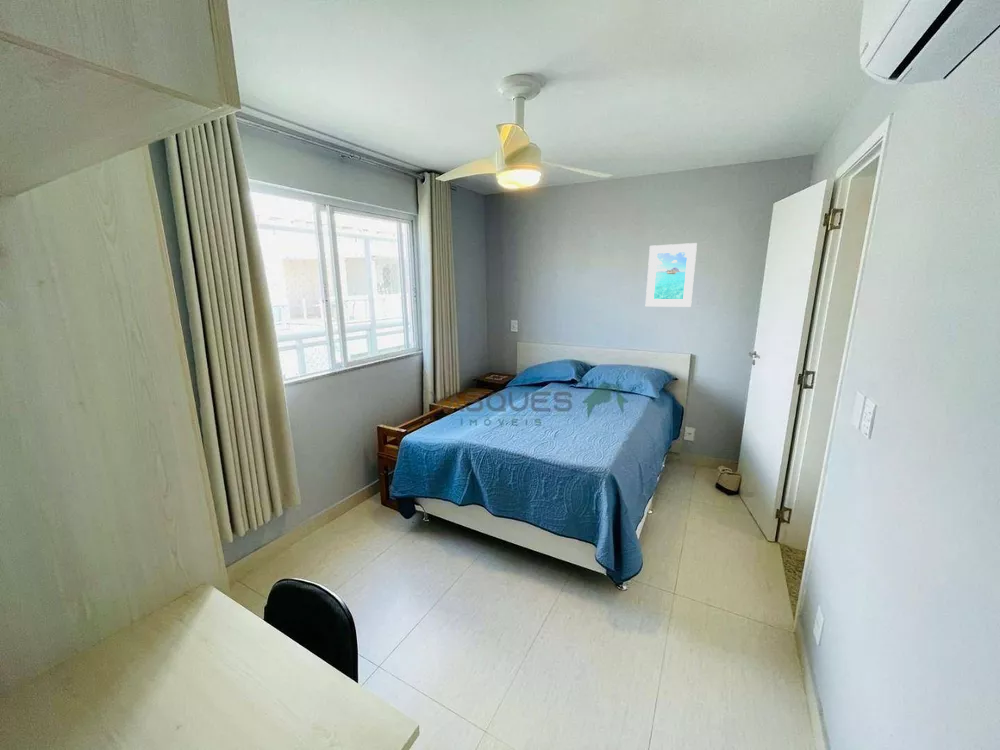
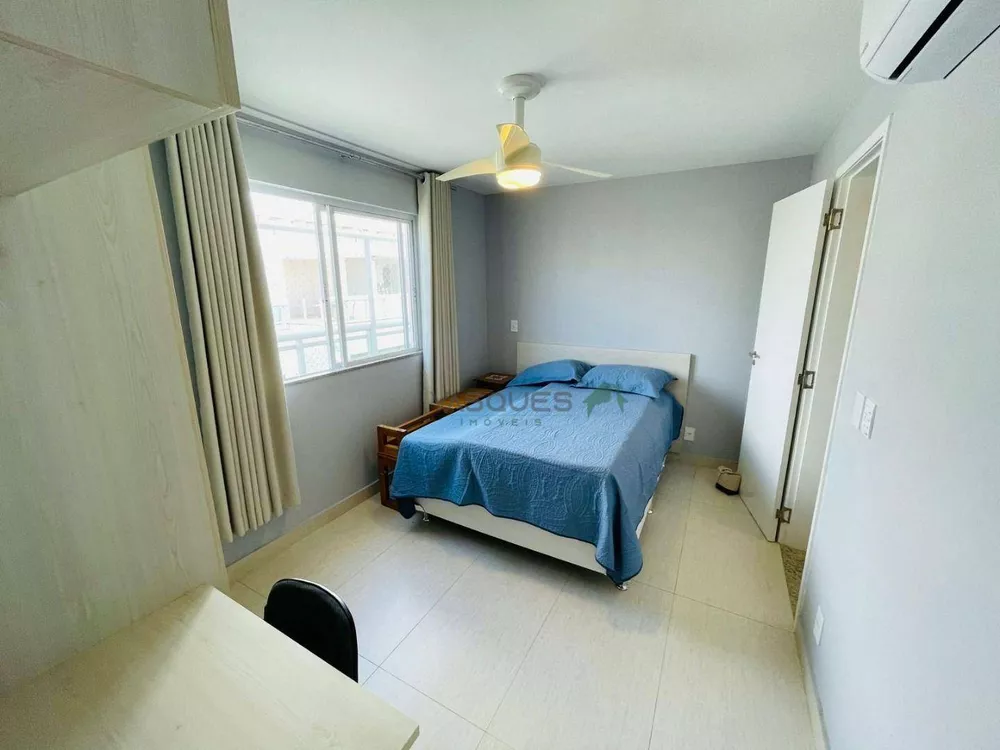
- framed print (670, 276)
